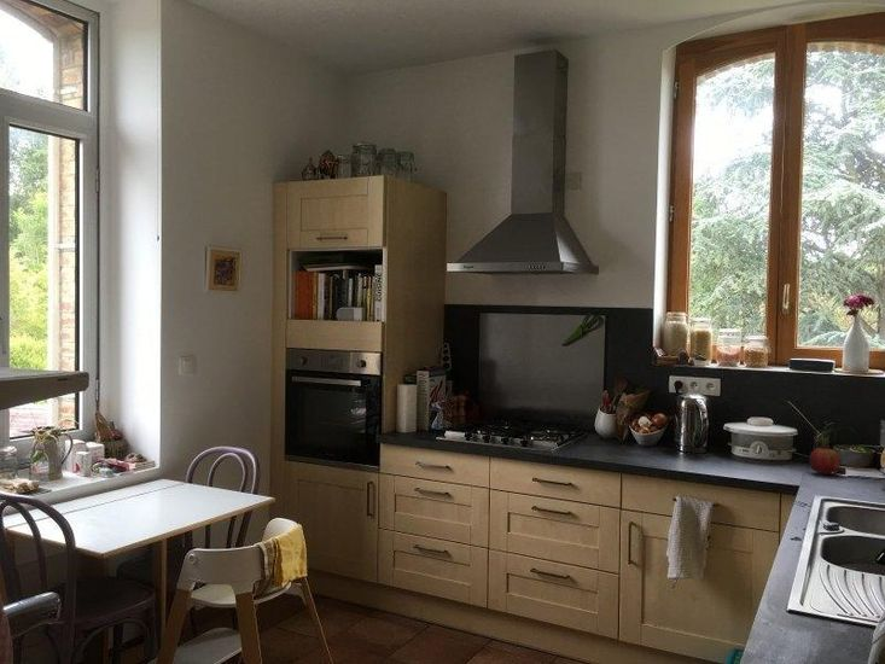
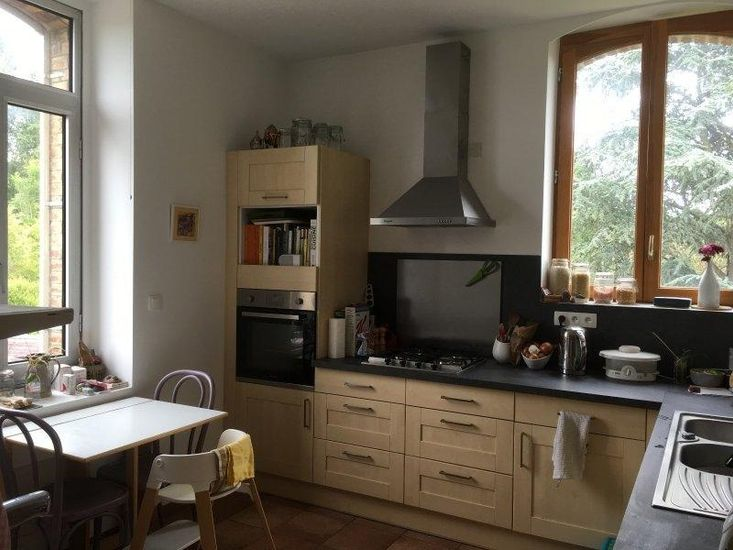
- fruit (823, 459)
